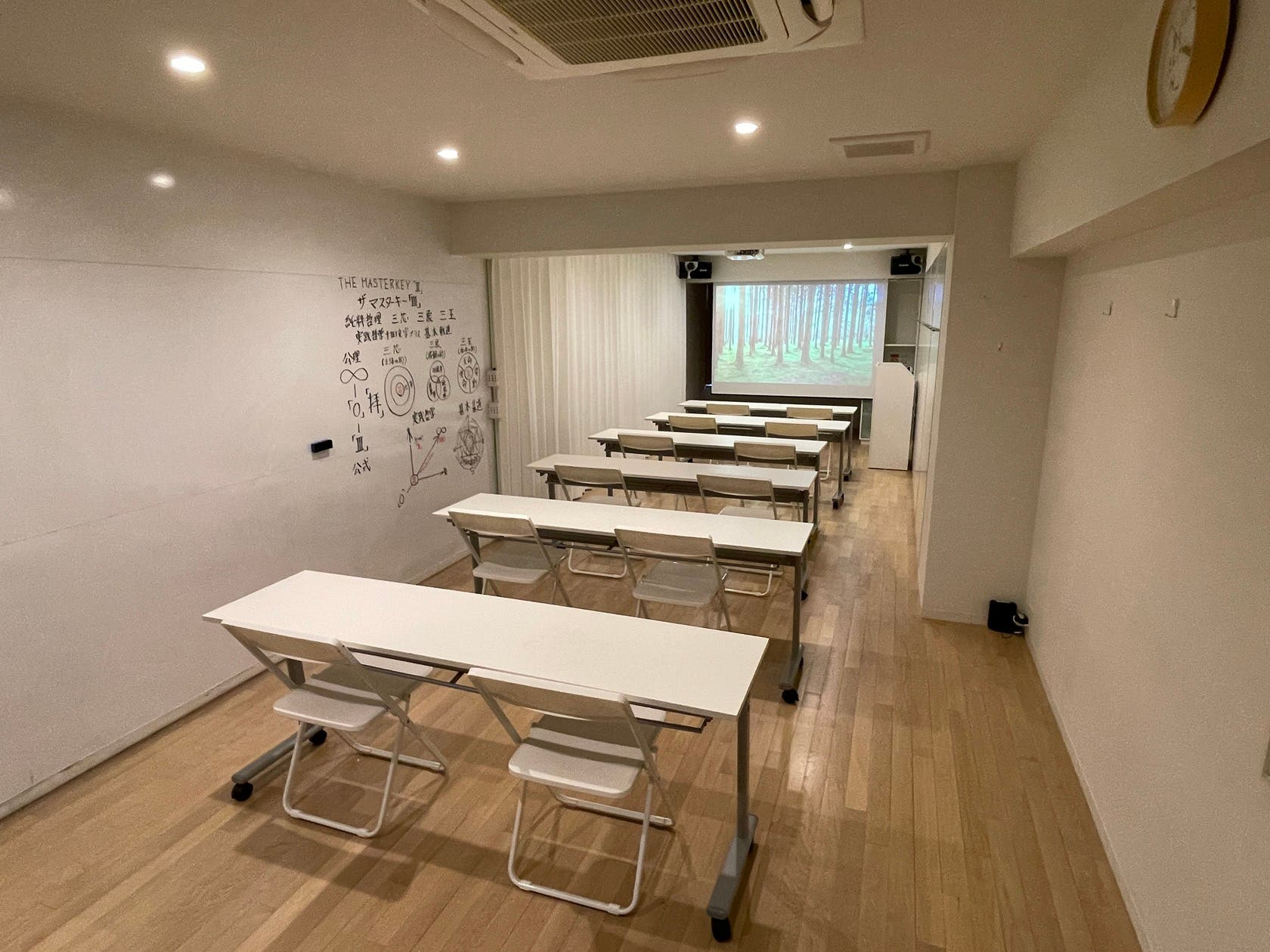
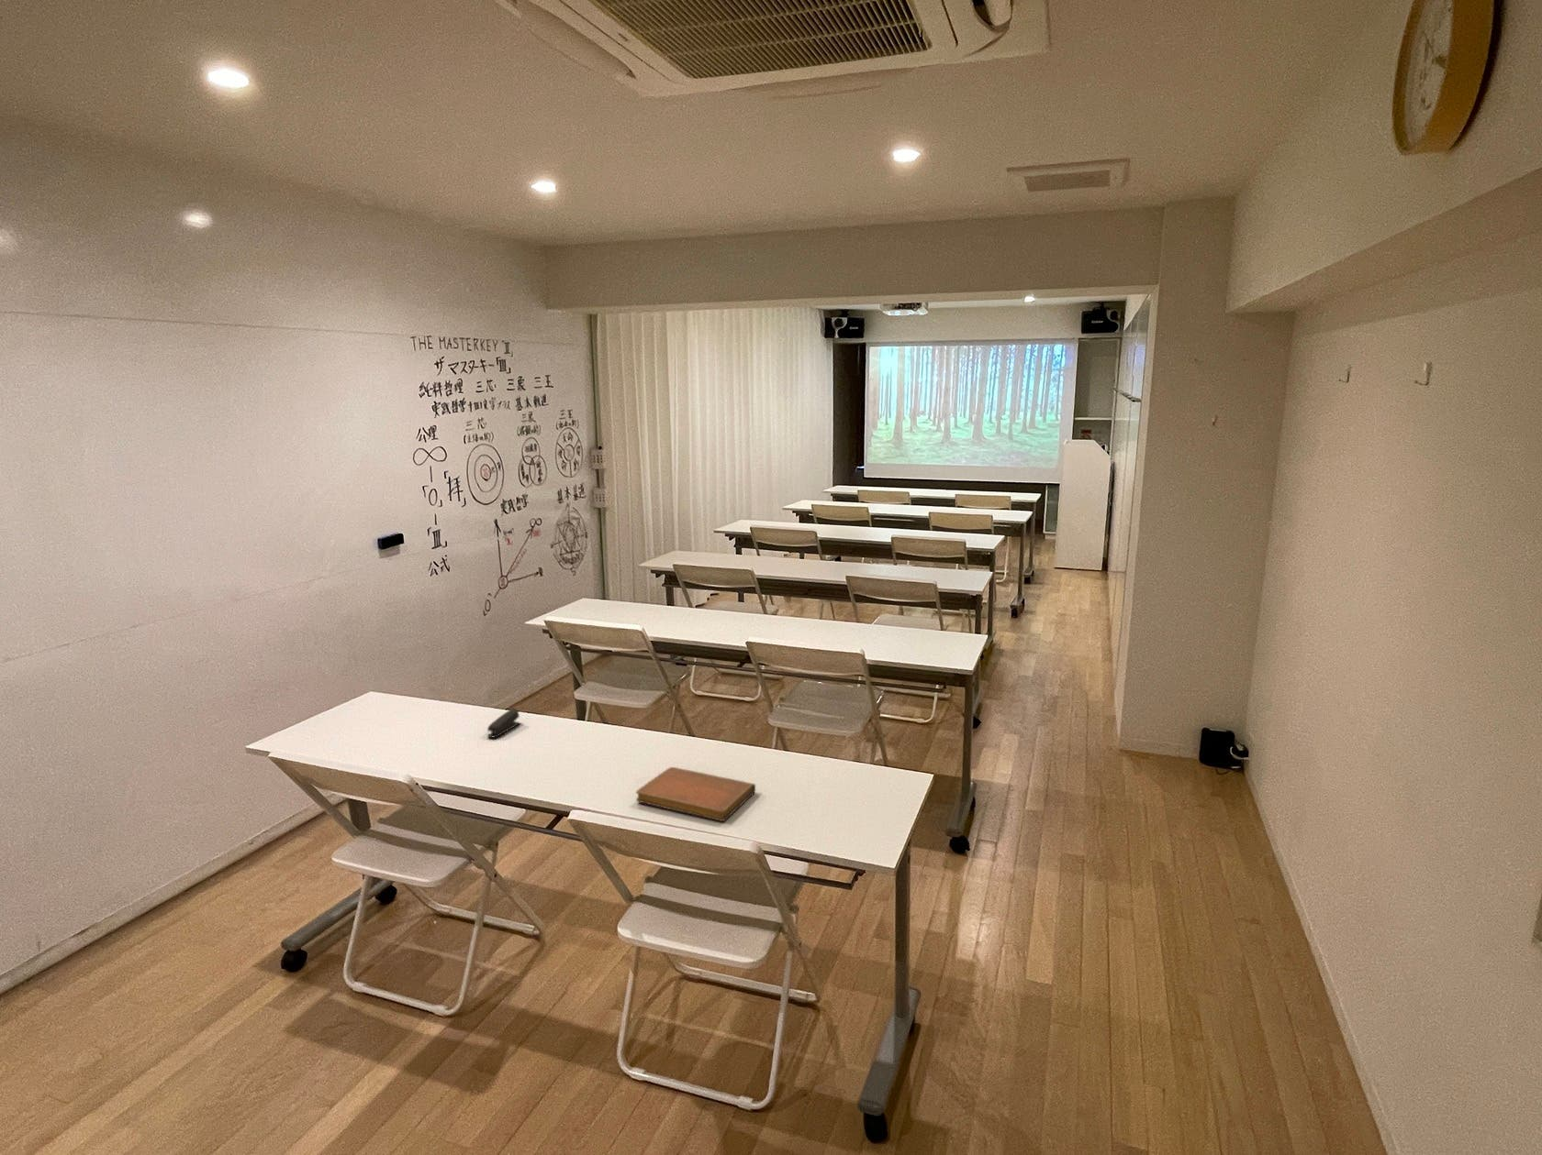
+ stapler (503, 722)
+ notebook (696, 791)
